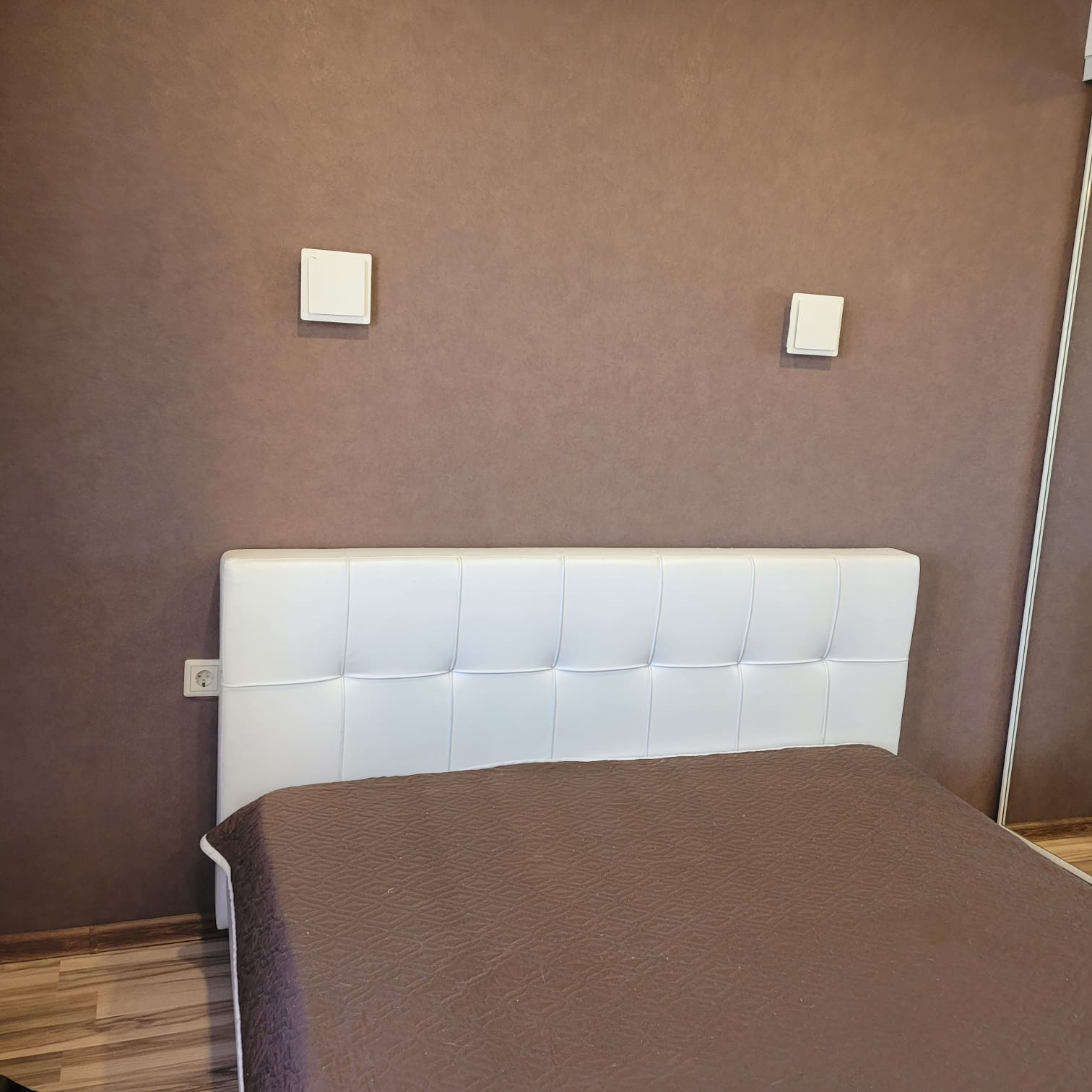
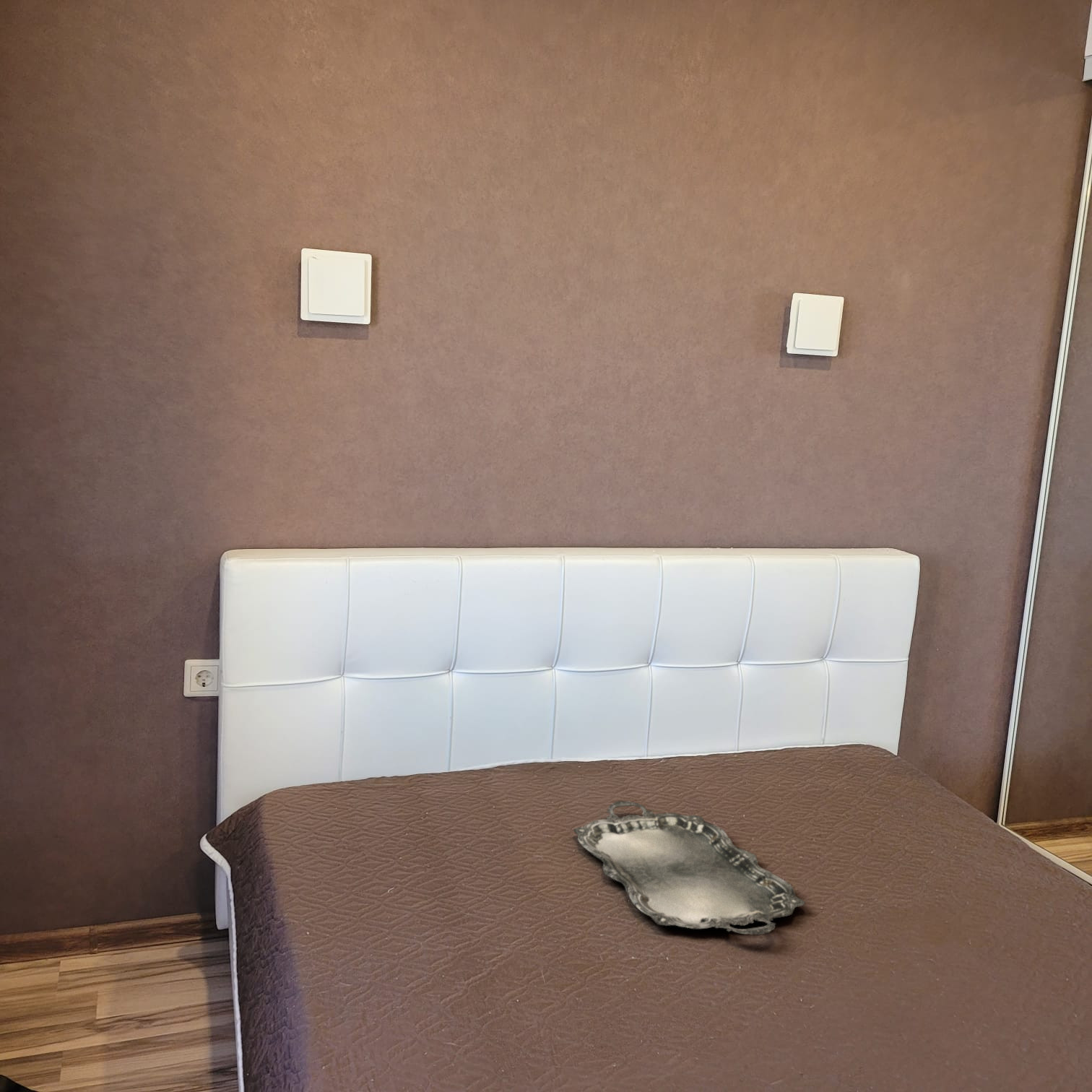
+ serving tray (682, 864)
